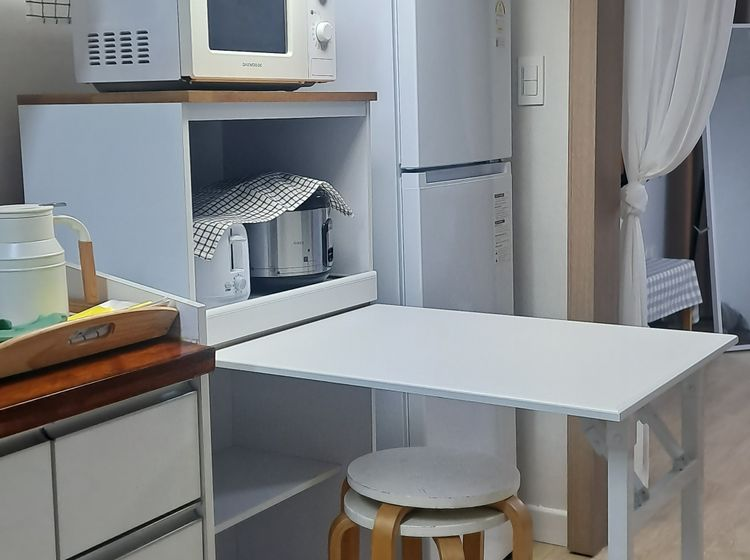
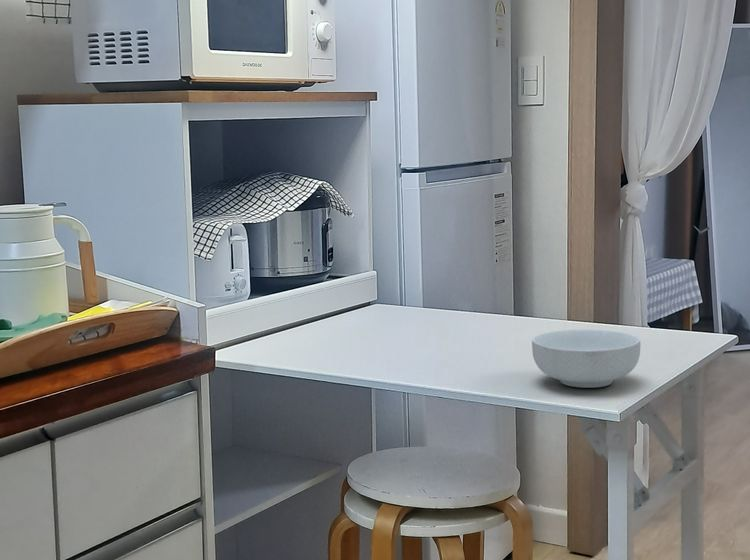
+ cereal bowl (585, 360)
